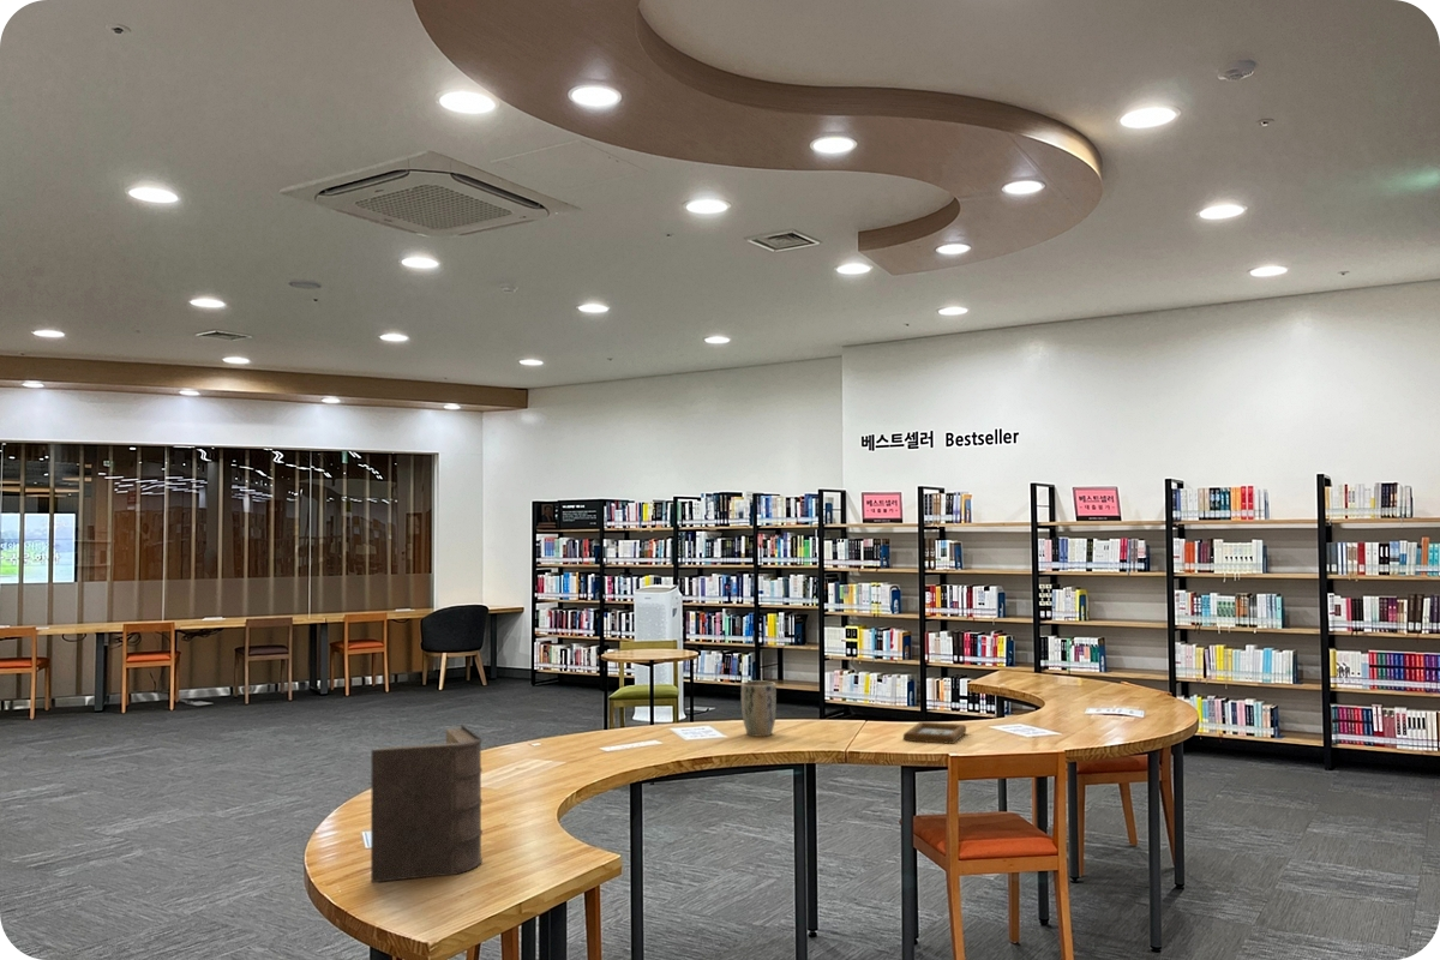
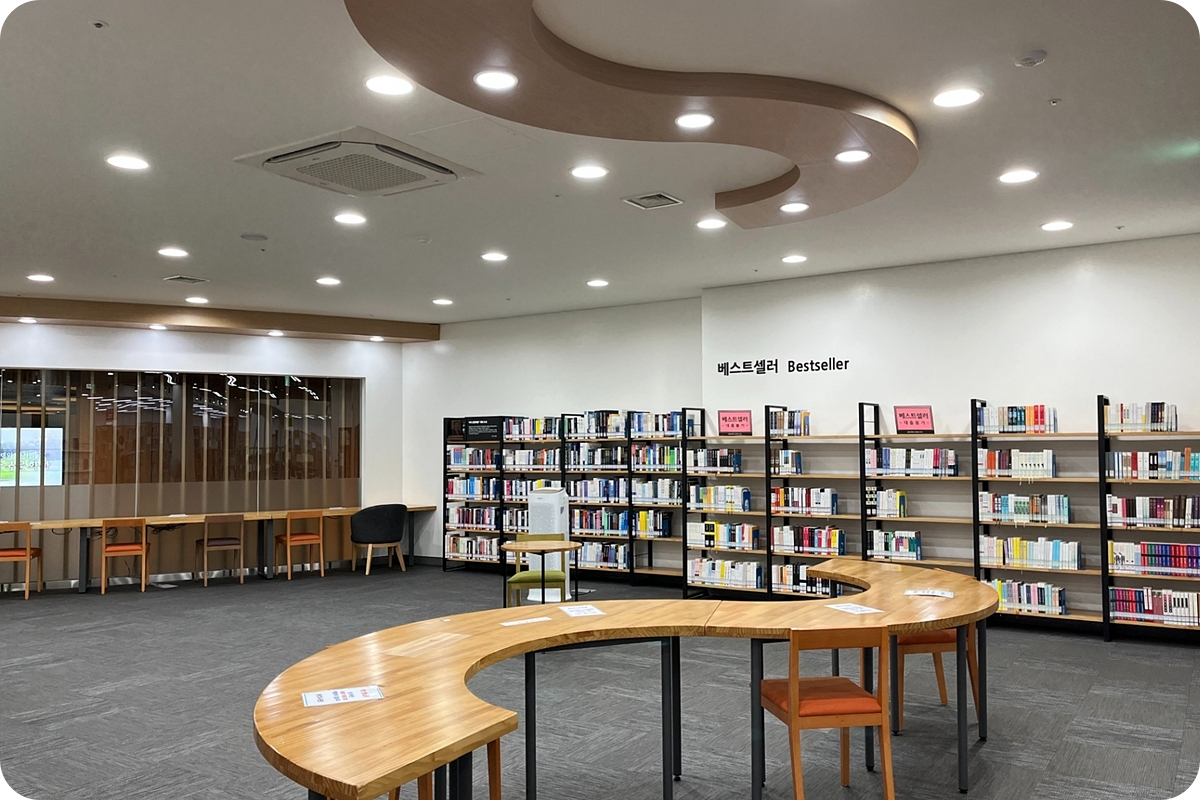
- plant pot (758, 708)
- picture frame (935, 732)
- book (443, 802)
